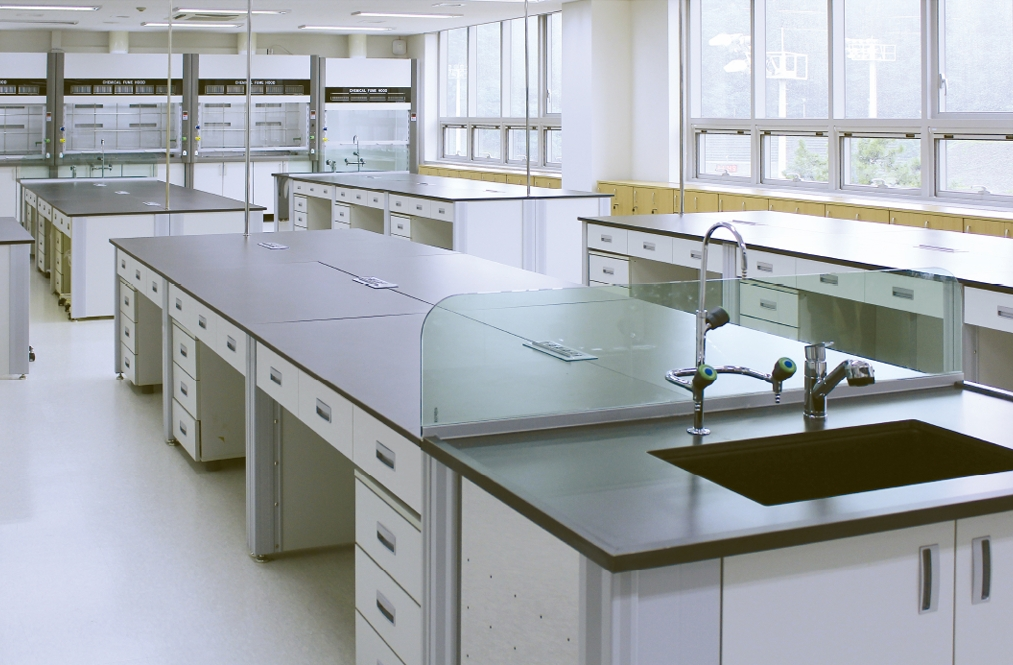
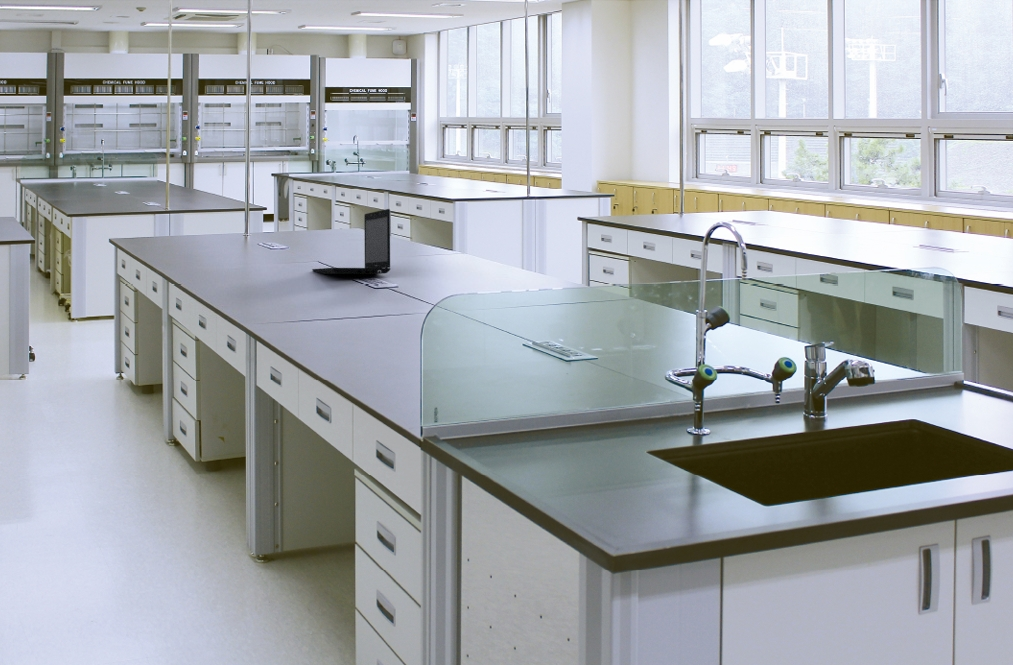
+ laptop (365, 242)
